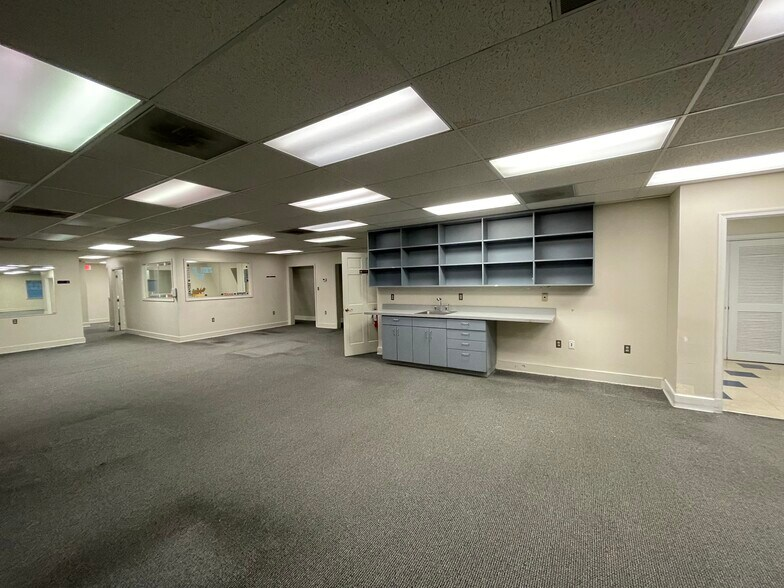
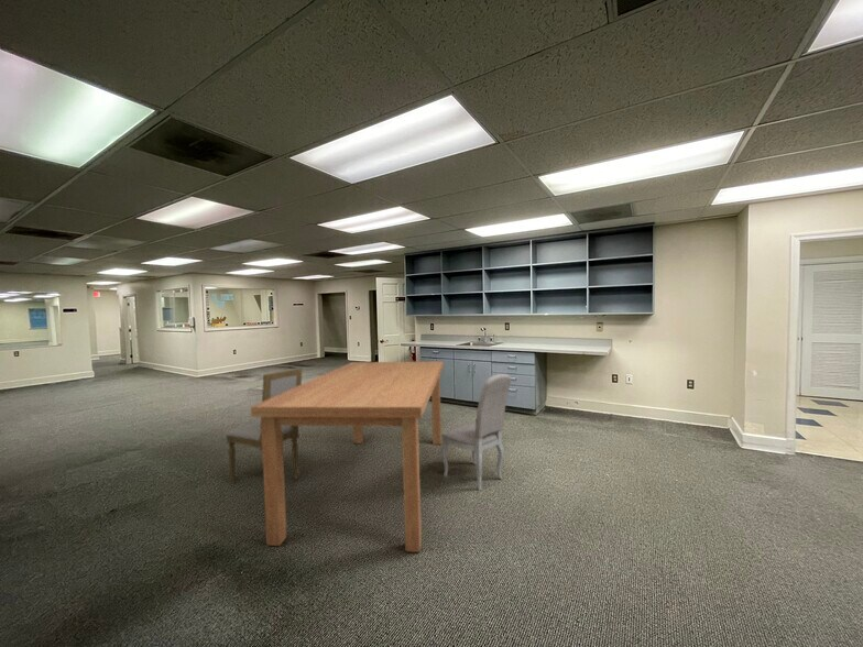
+ dining chair (474, 424)
+ dining table (375, 425)
+ dining chair (261, 426)
